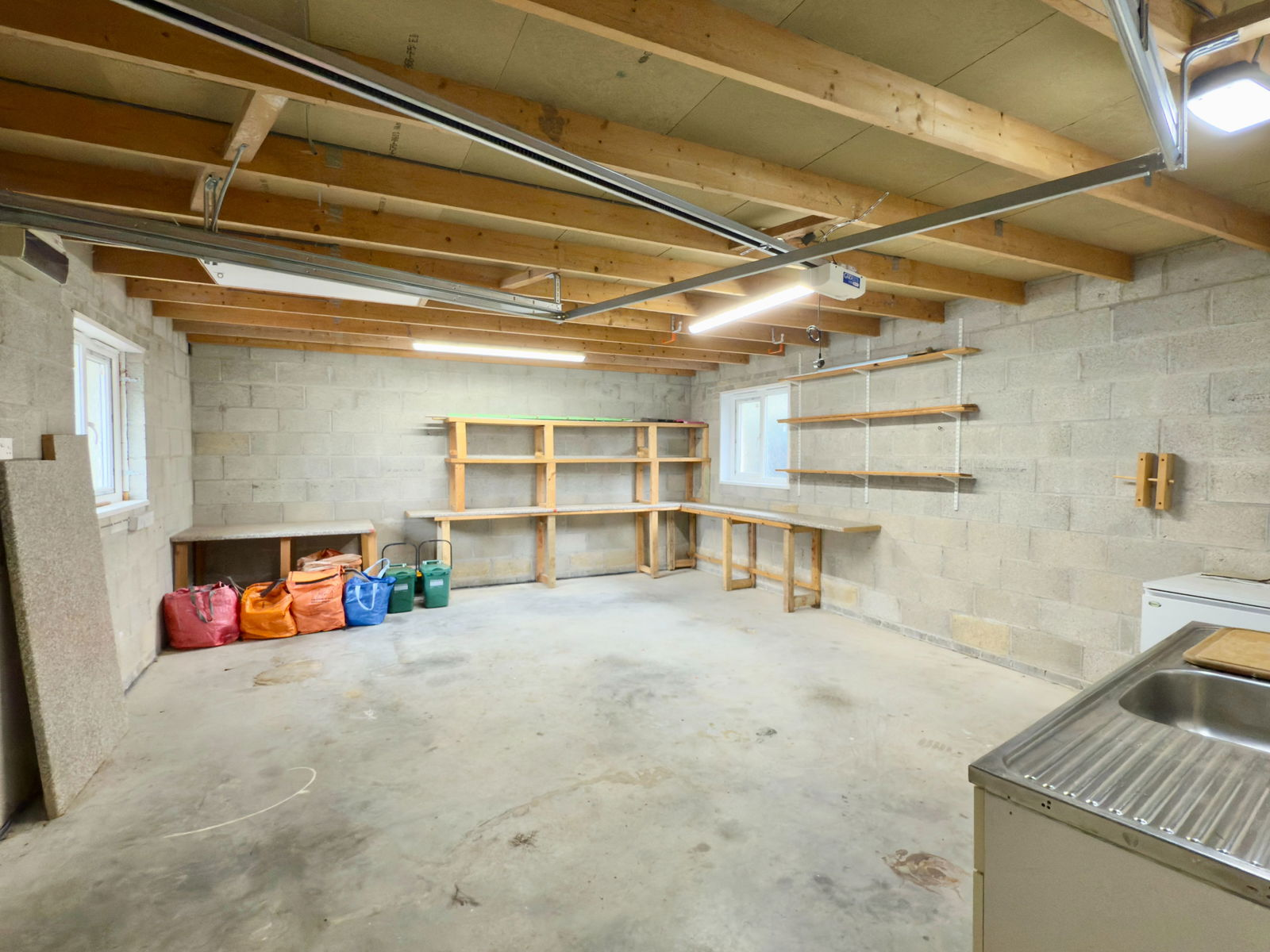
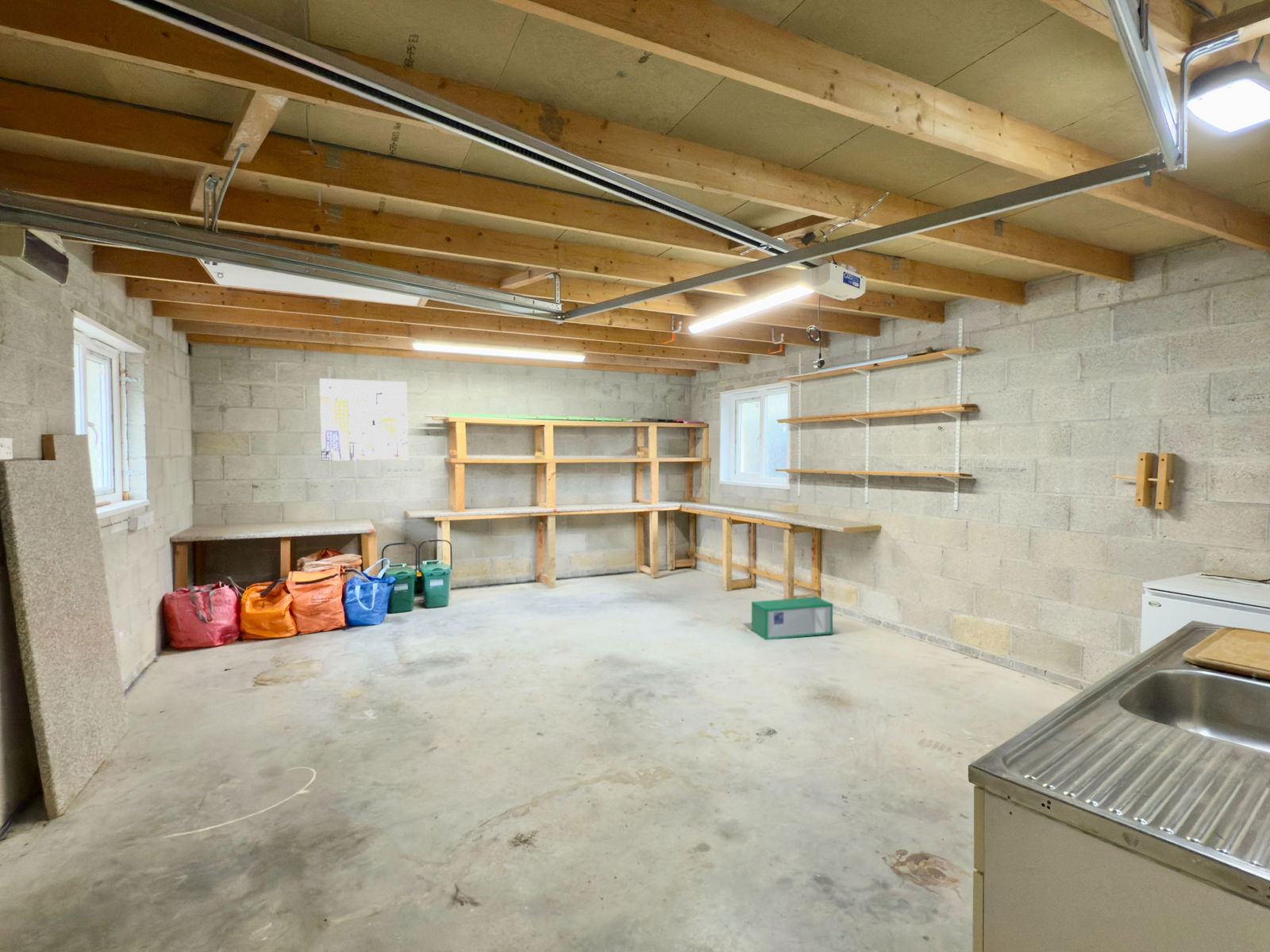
+ wall art (365, 420)
+ storage bin (791, 617)
